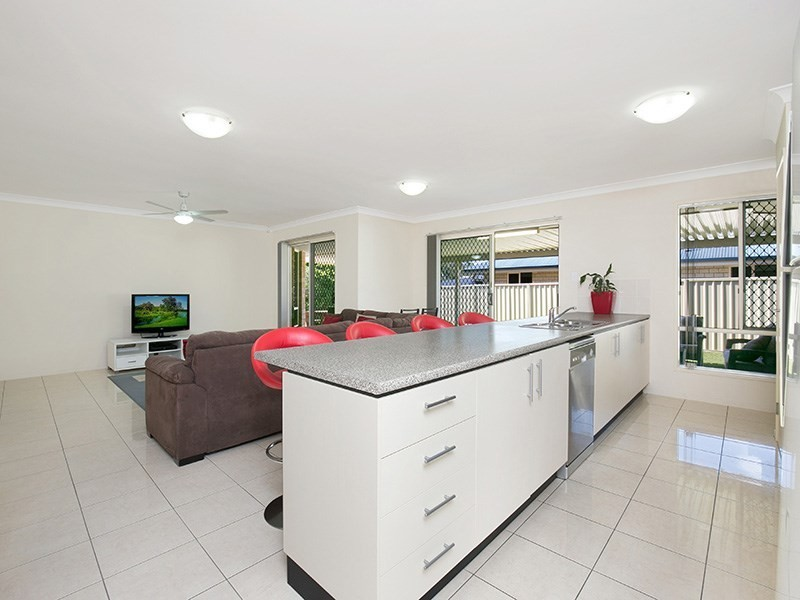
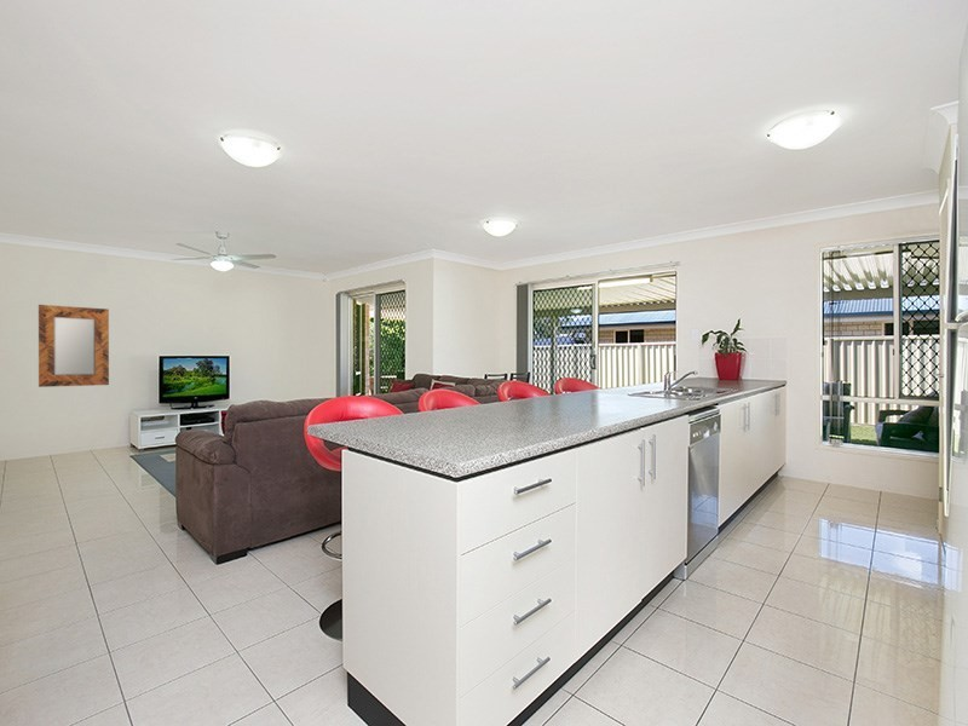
+ home mirror (75, 346)
